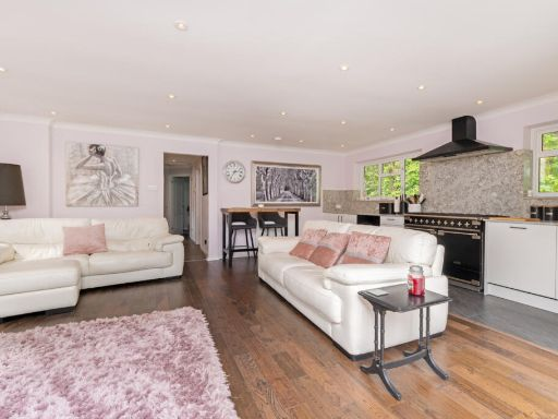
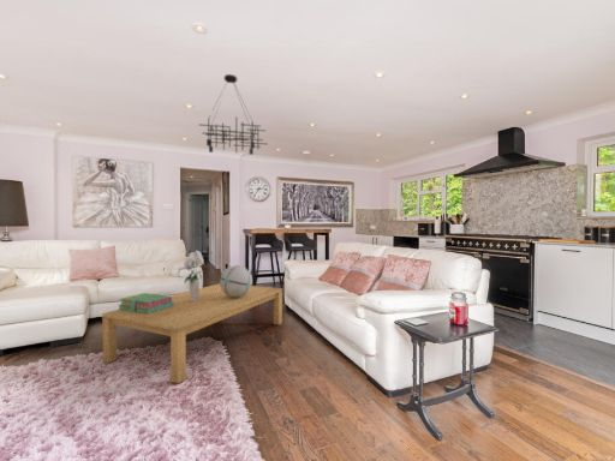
+ chandelier (235, 116)
+ decorative sphere (235, 281)
+ bouquet (191, 275)
+ coffee table (207, 318)
+ stack of books (145, 301)
